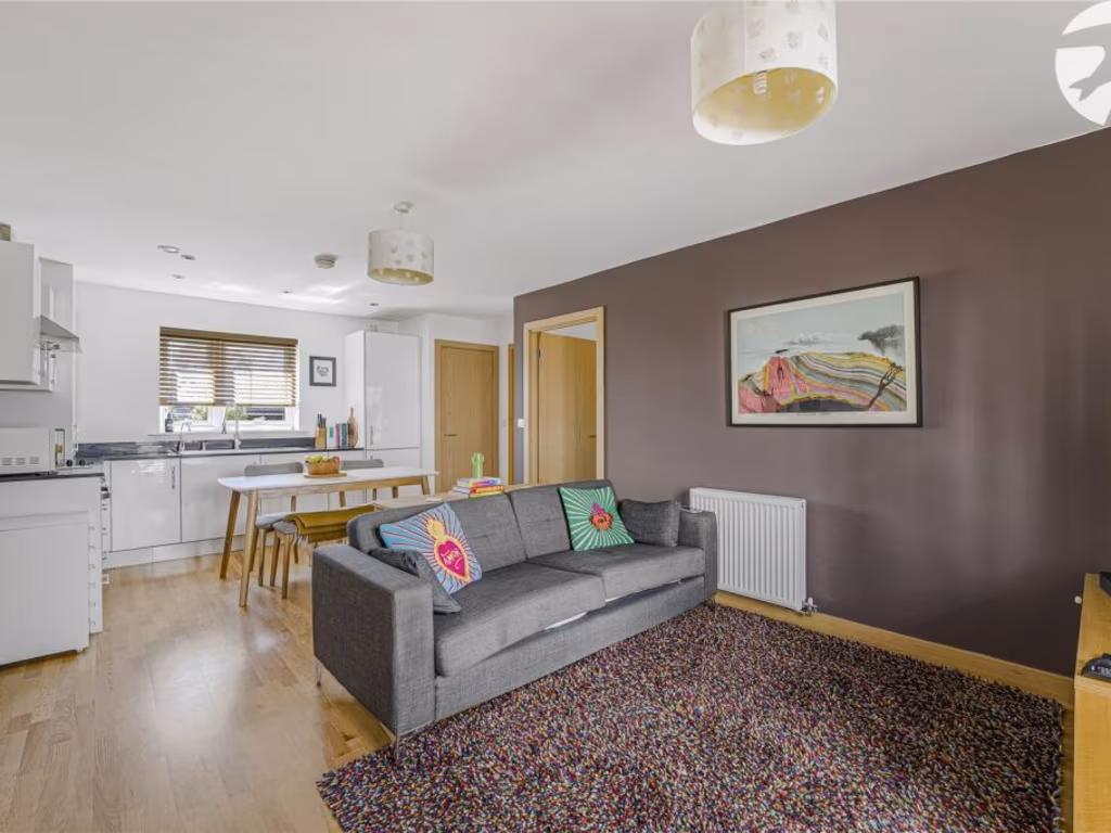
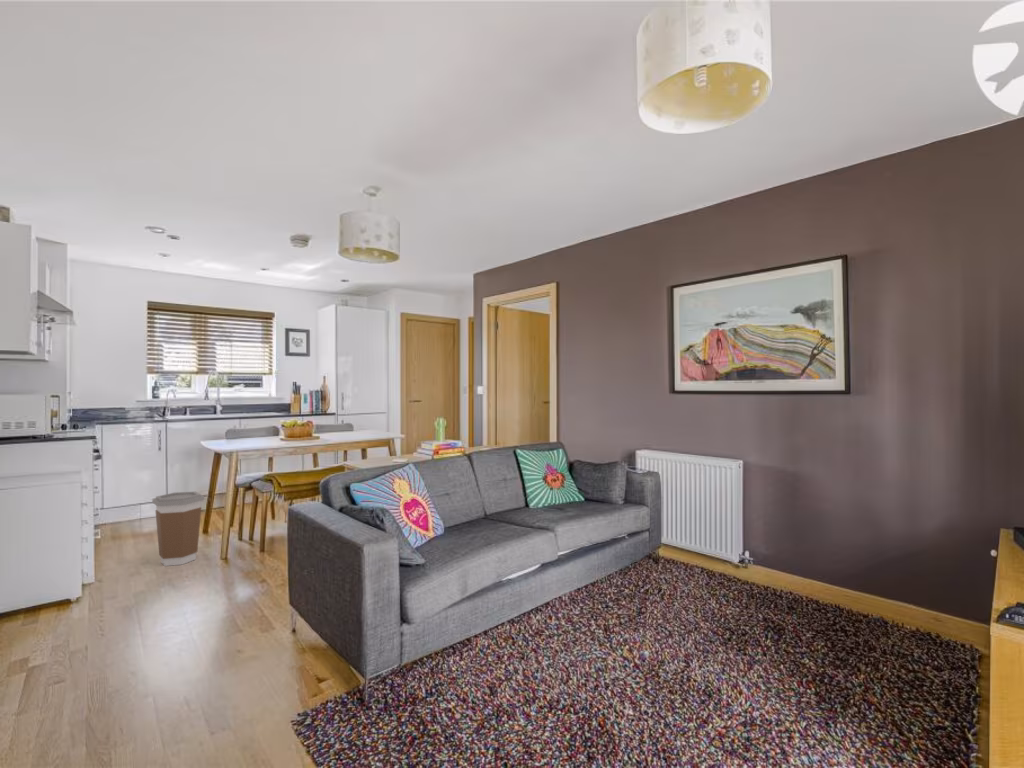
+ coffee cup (178, 528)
